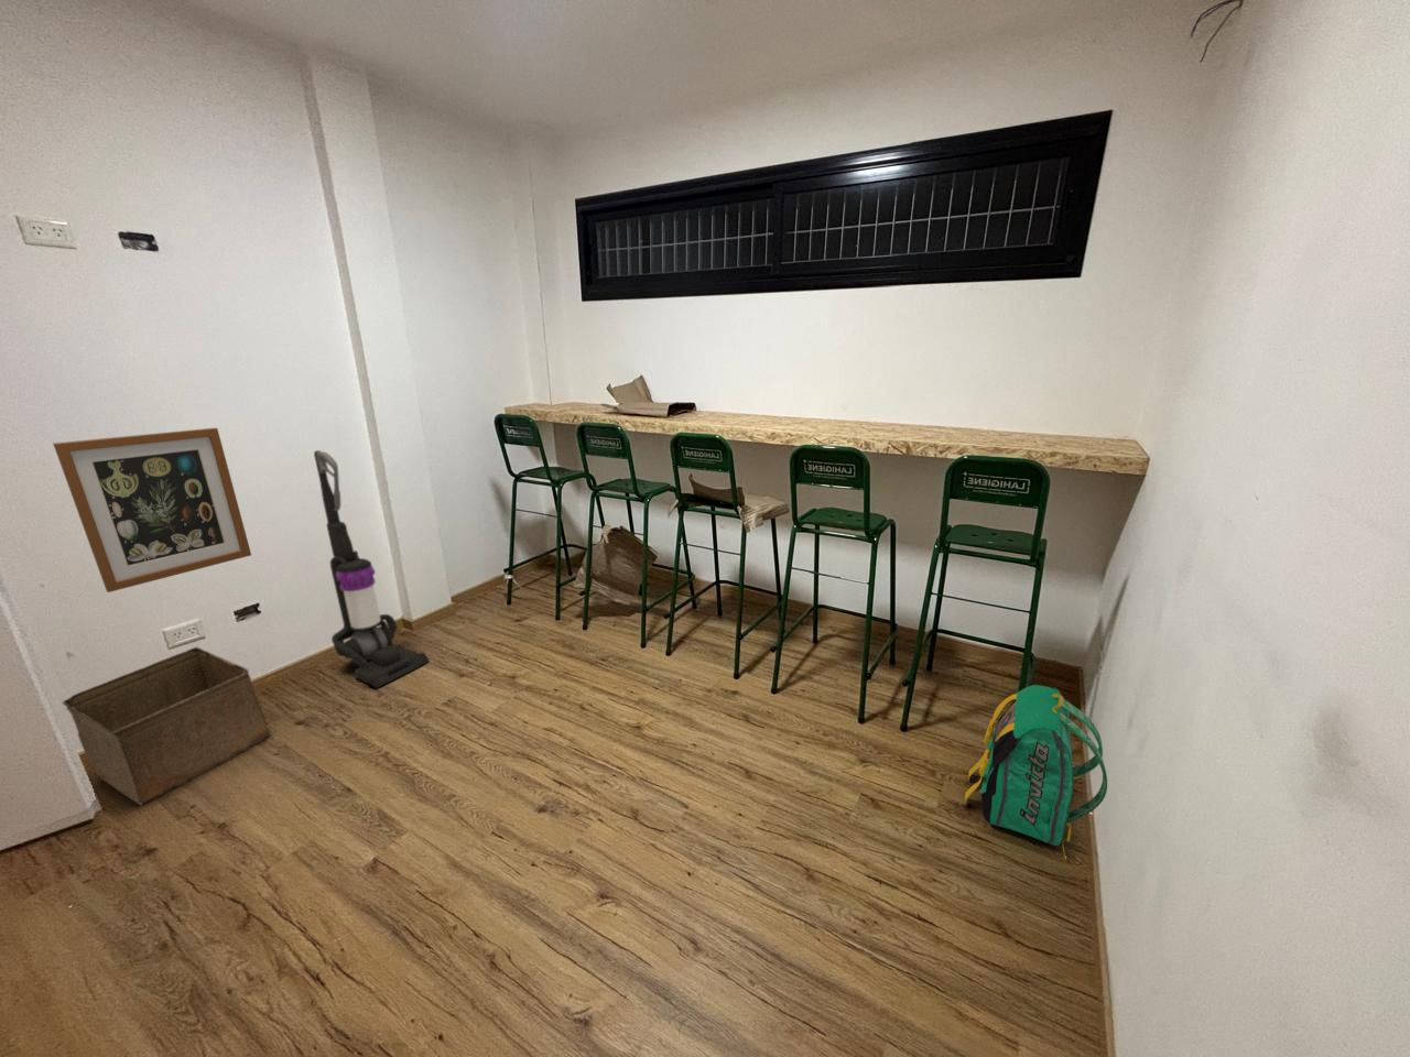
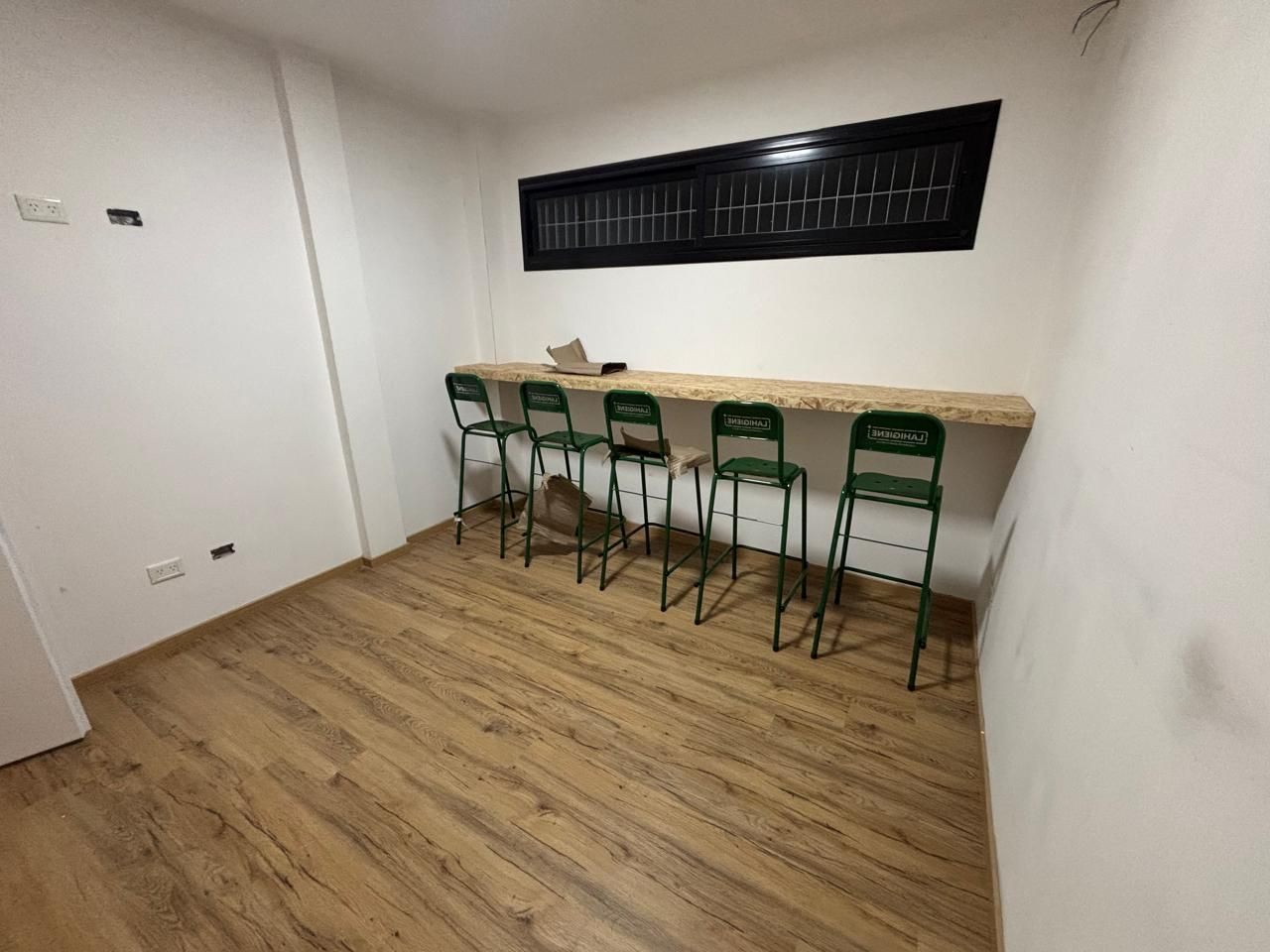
- vacuum cleaner (357, 565)
- wall art (164, 505)
- backpack (1036, 754)
- storage bin (172, 718)
